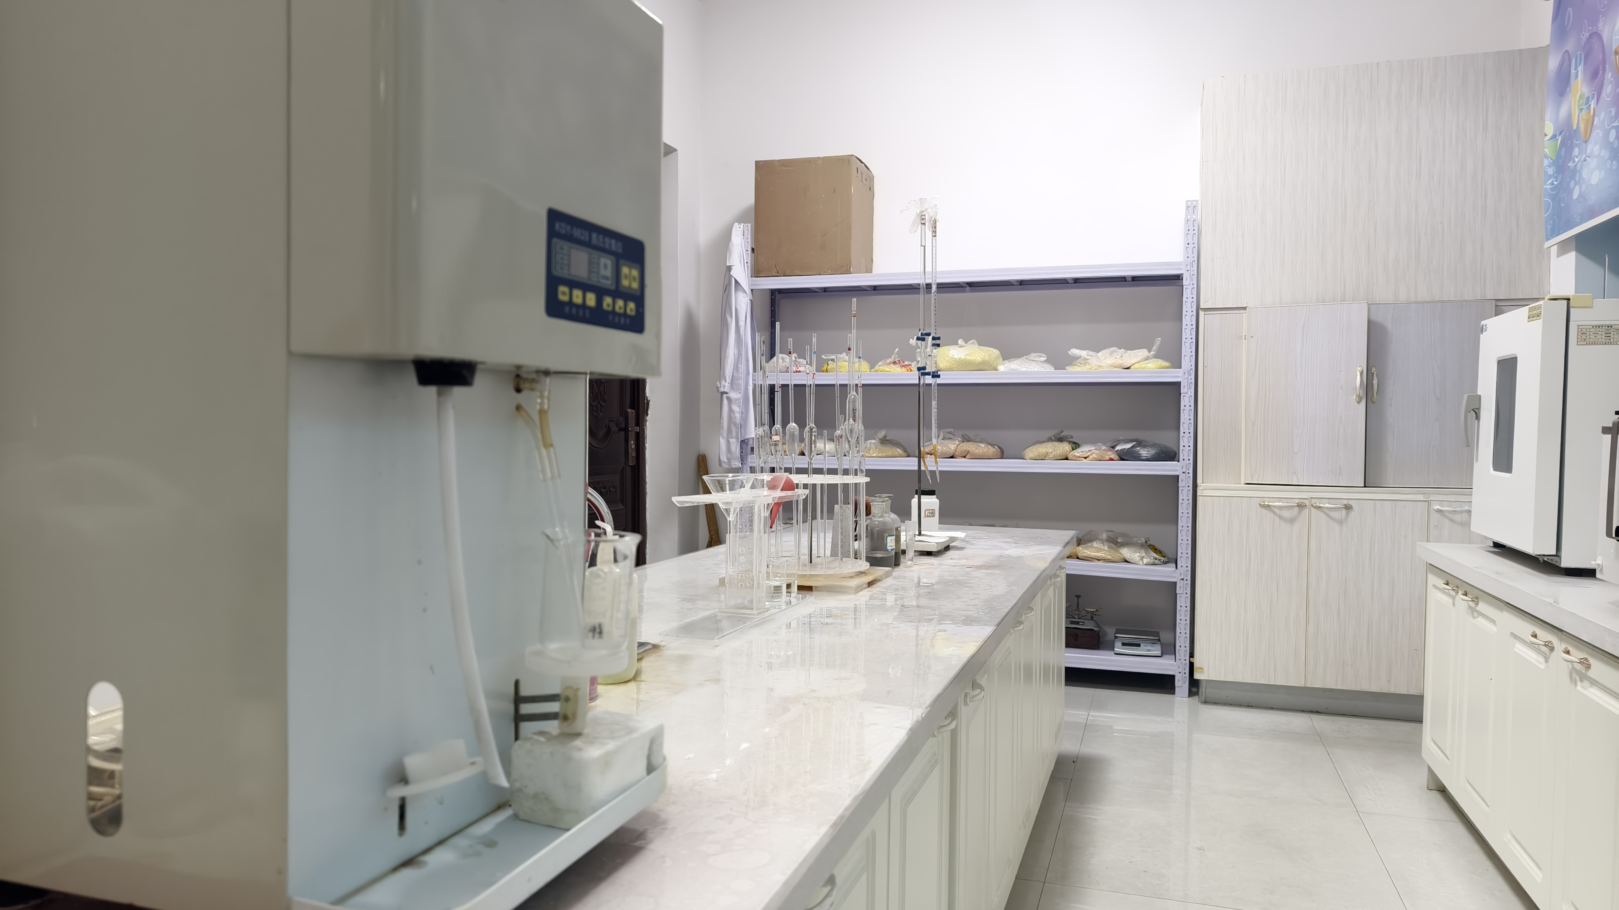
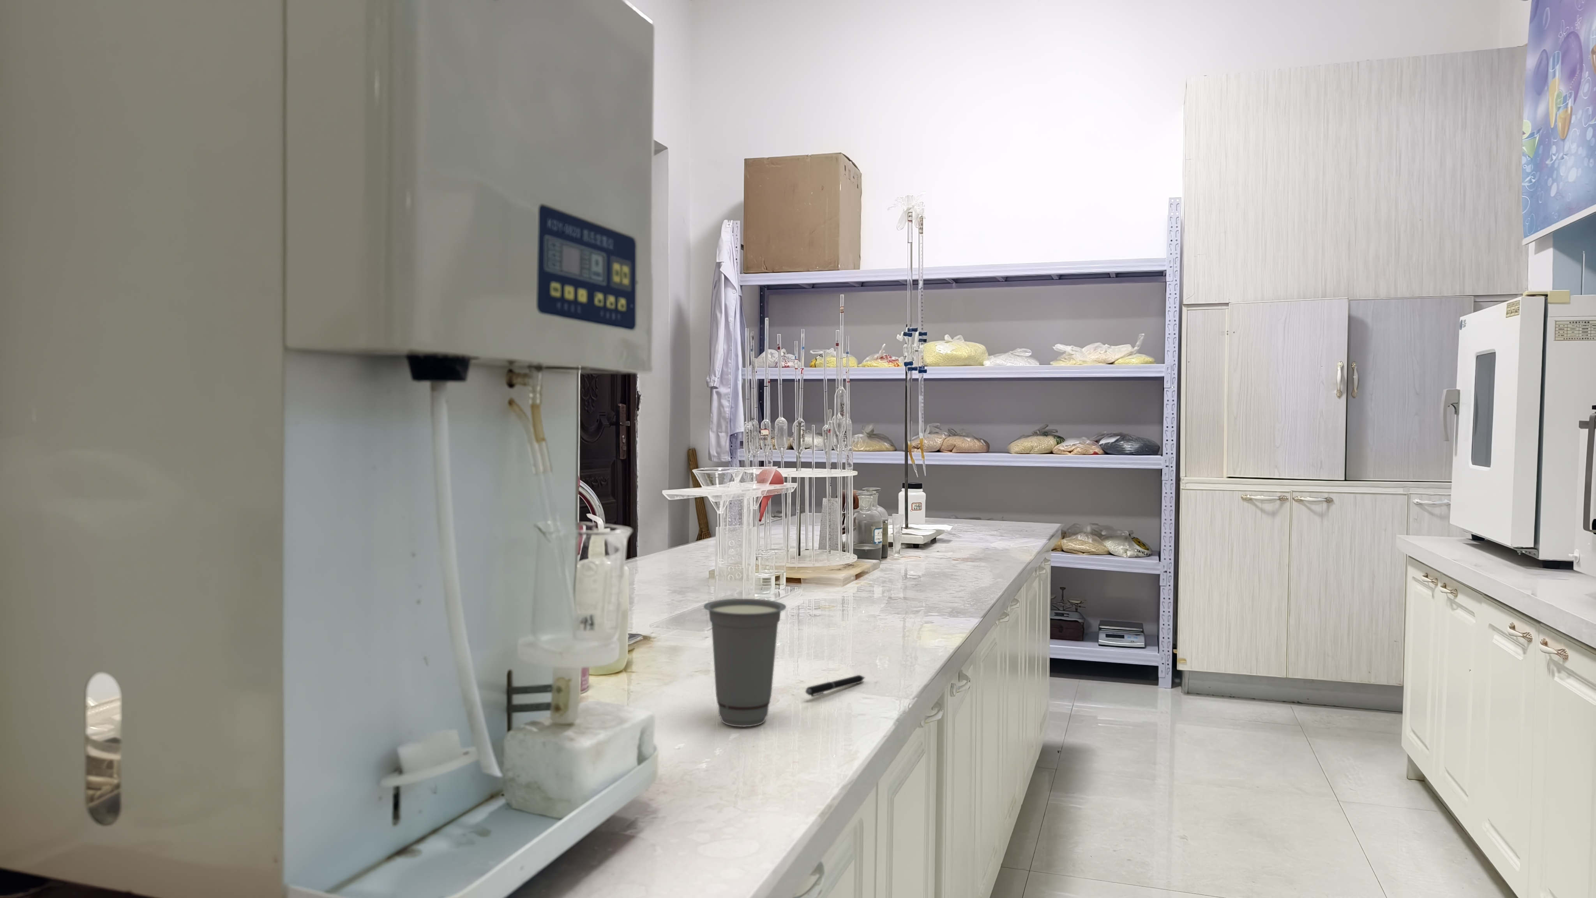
+ pen (837, 683)
+ cup (744, 663)
